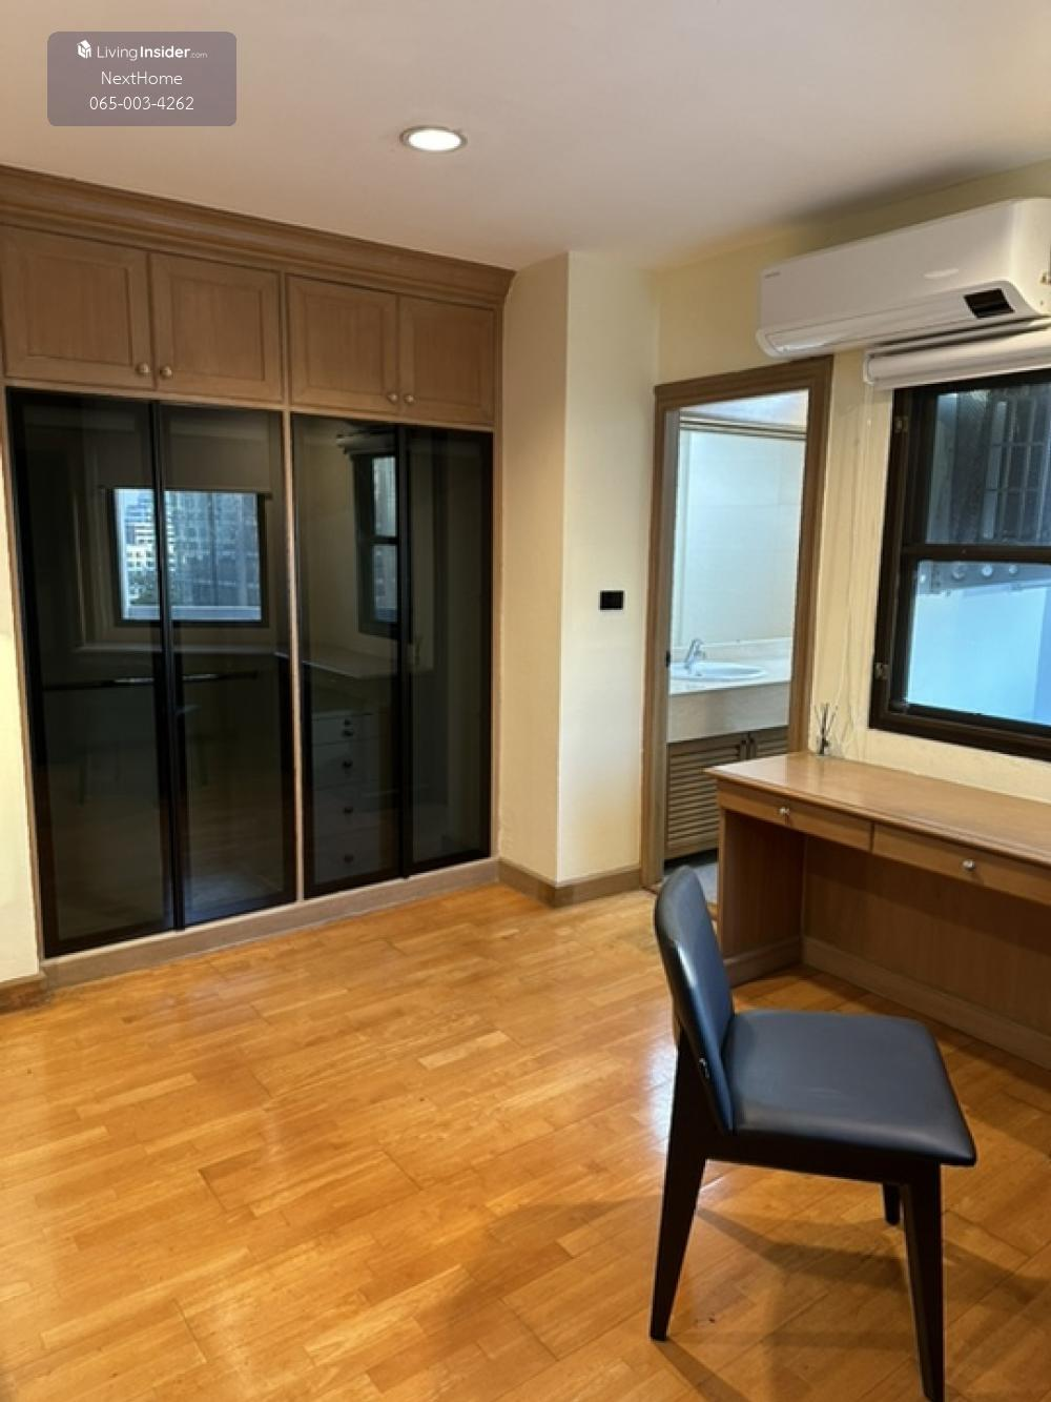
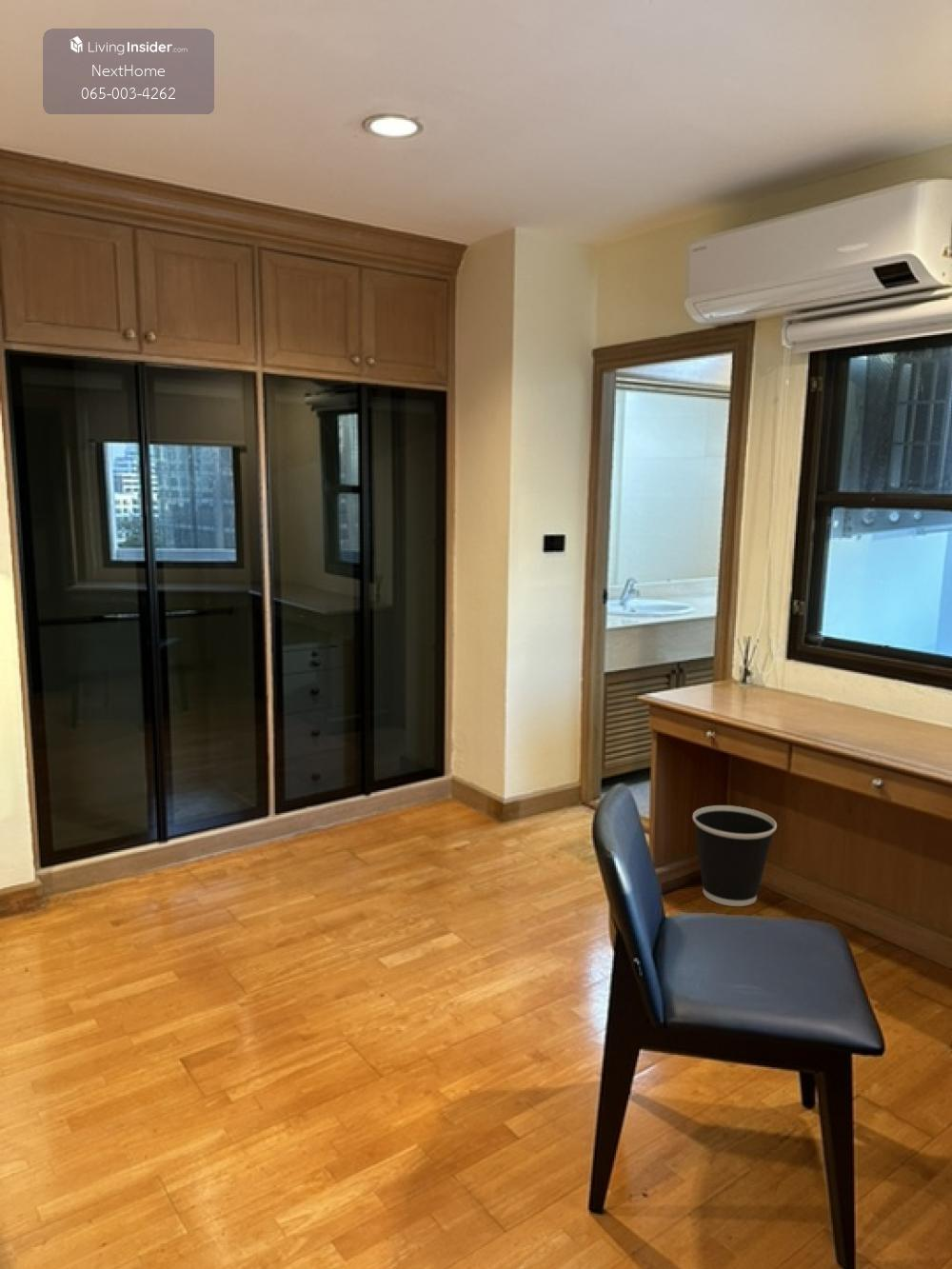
+ wastebasket (731, 857)
